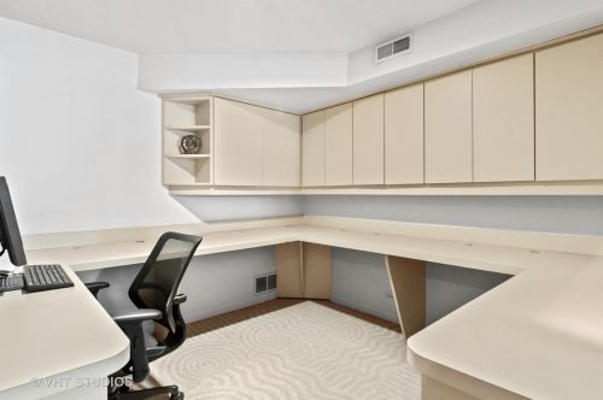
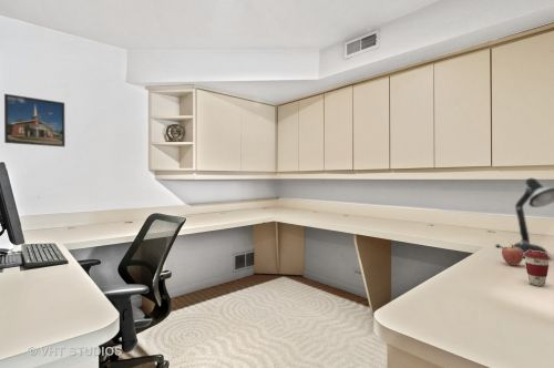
+ coffee cup (536, 268)
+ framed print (35, 121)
+ desk lamp (524, 216)
+ fruit (512, 254)
